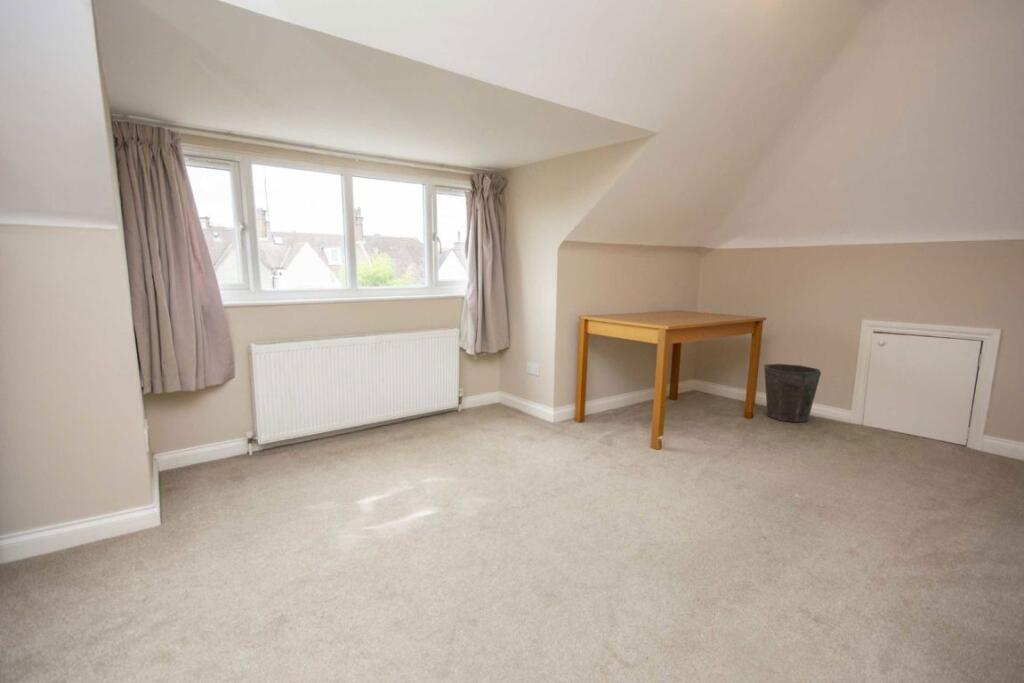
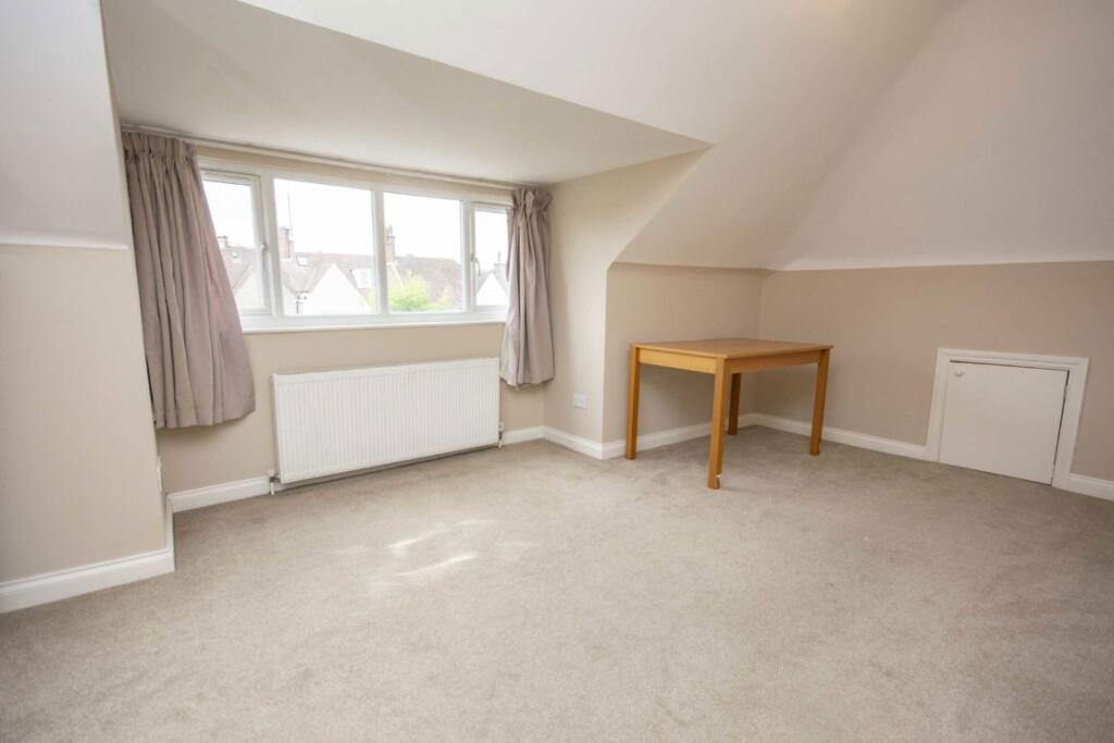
- waste bin (789, 392)
